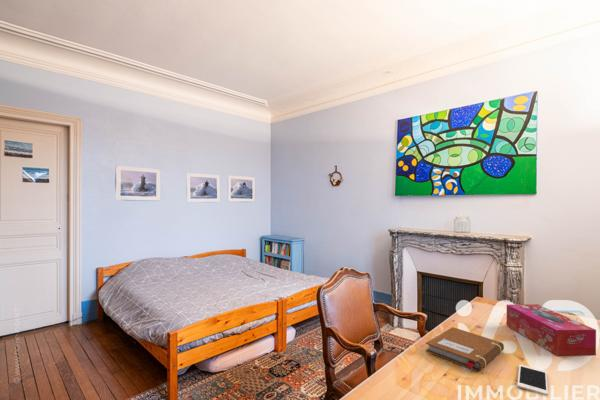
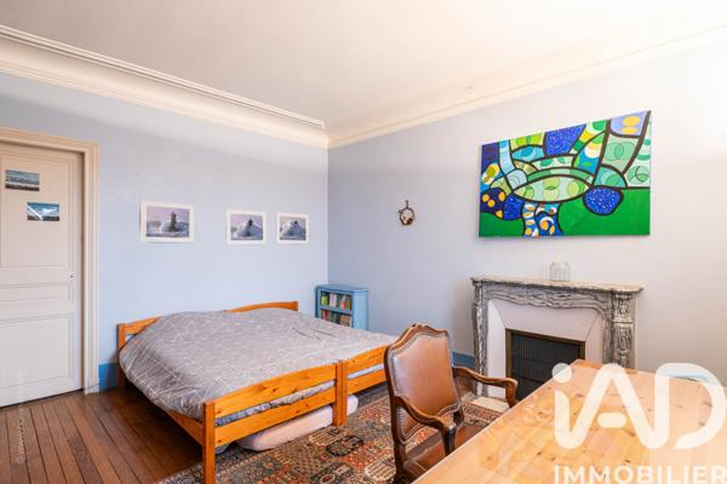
- notebook (464, 347)
- tissue box (546, 327)
- cell phone (532, 378)
